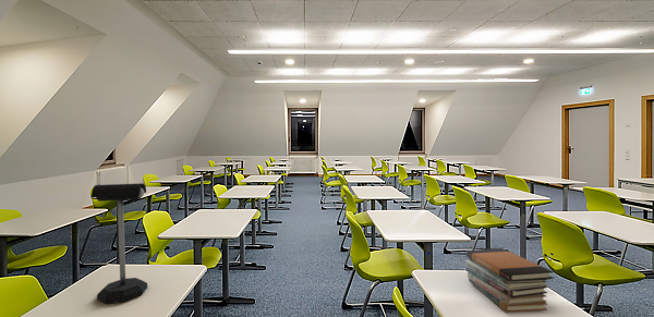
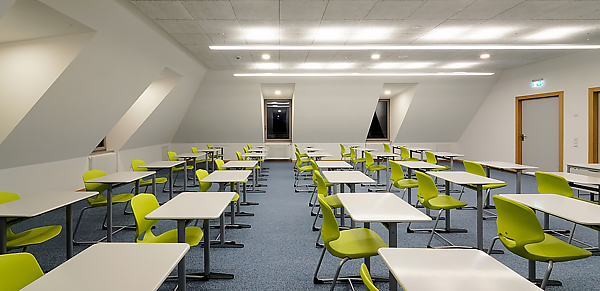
- mailbox (121, 239)
- book stack (504, 277)
